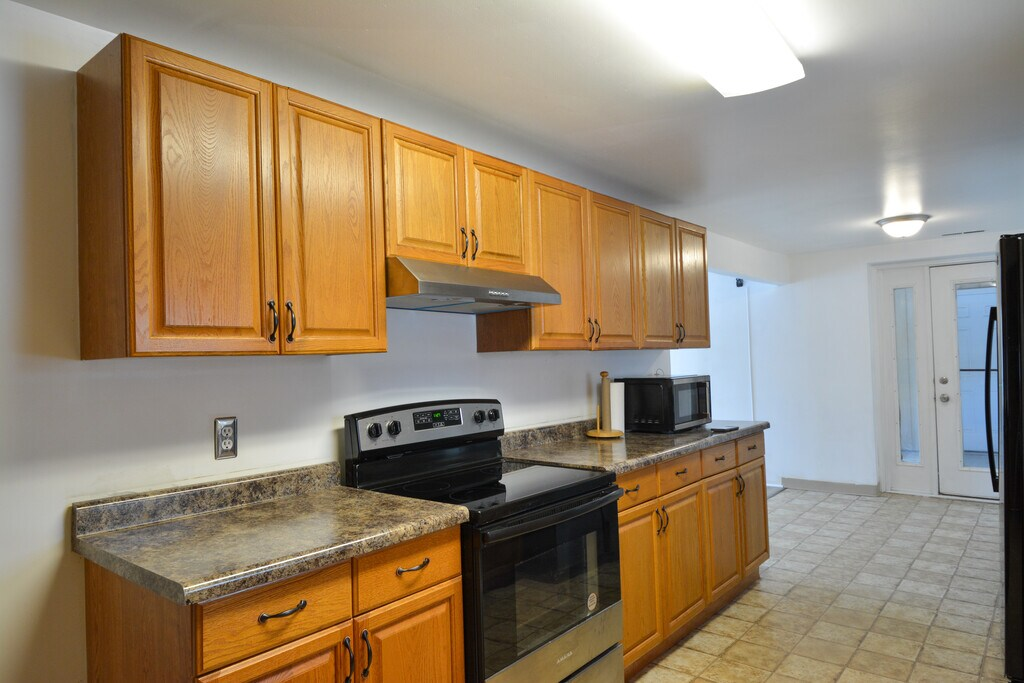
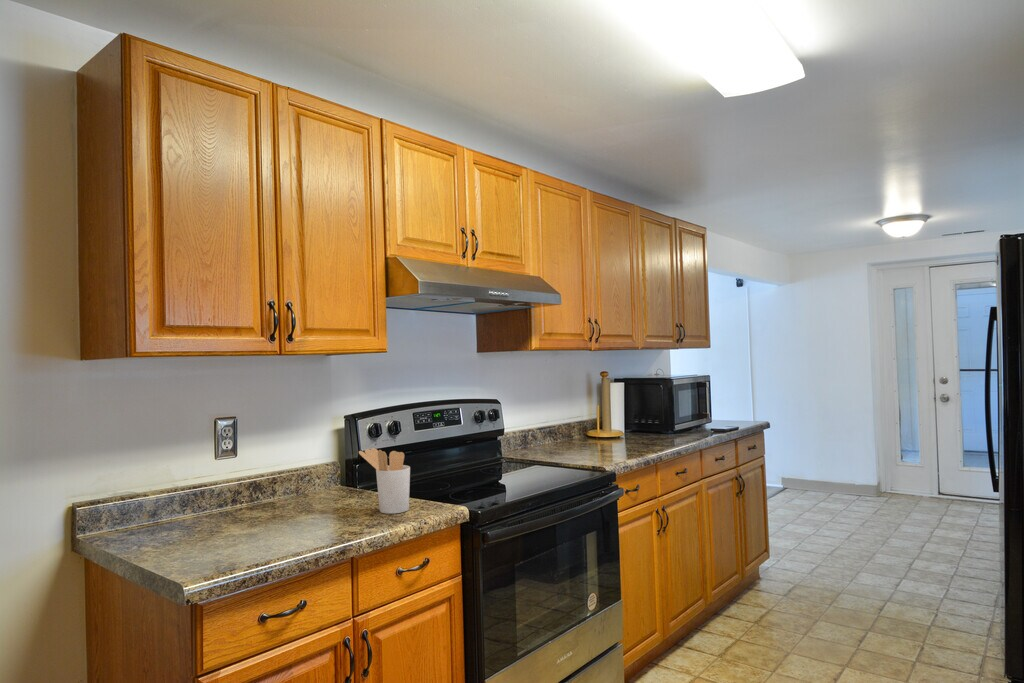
+ utensil holder (385, 478)
